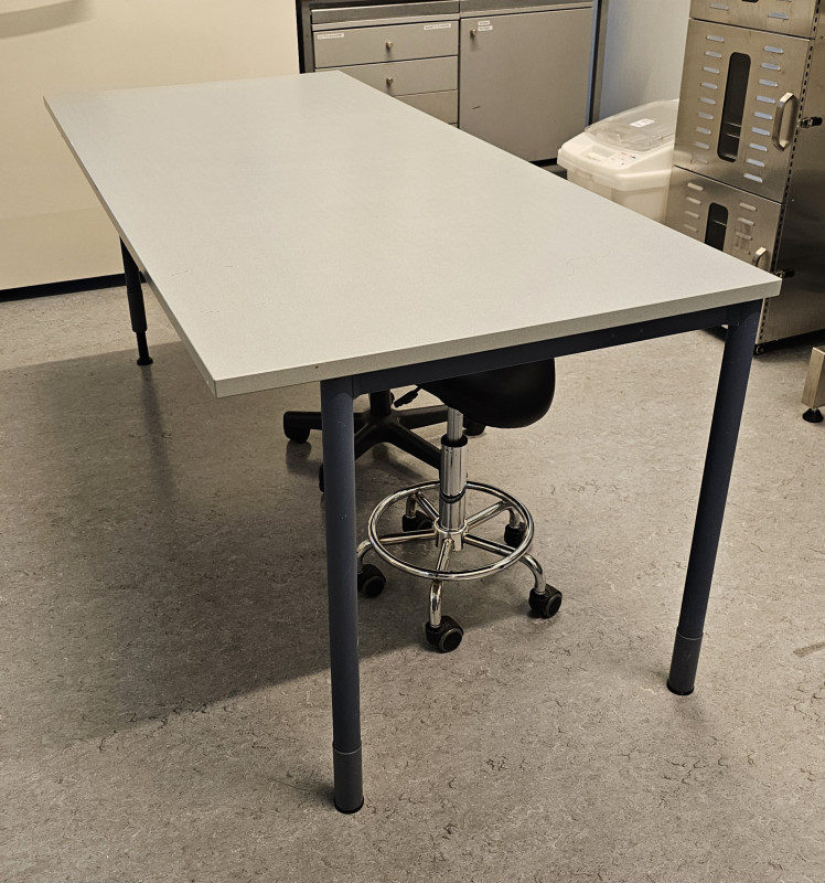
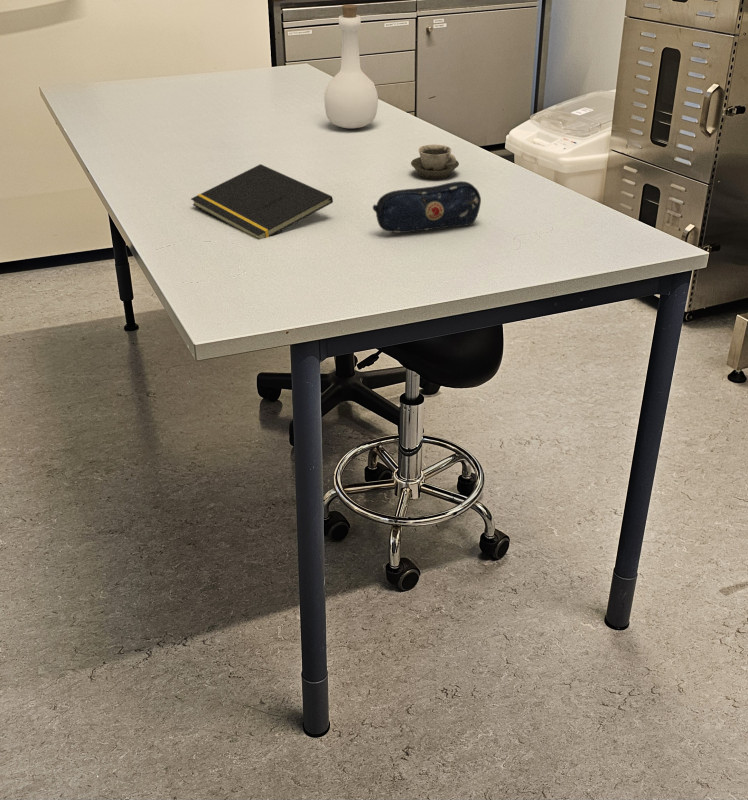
+ pencil case (429, 207)
+ bottle (350, 68)
+ notepad (260, 200)
+ cup (434, 161)
